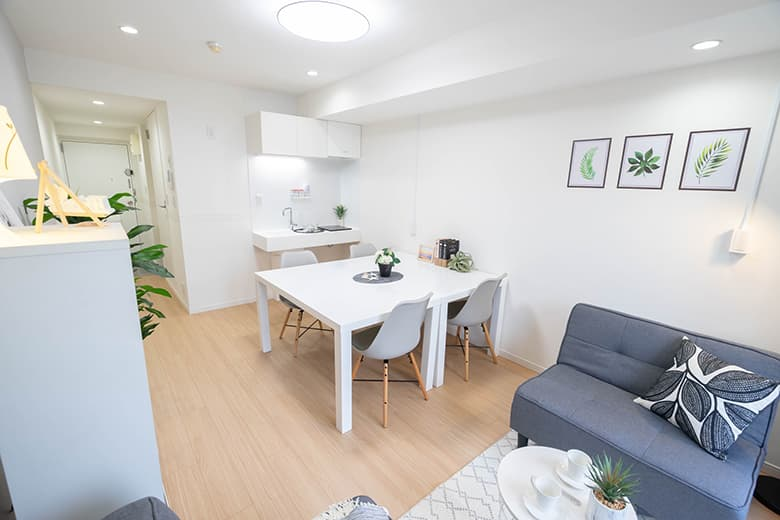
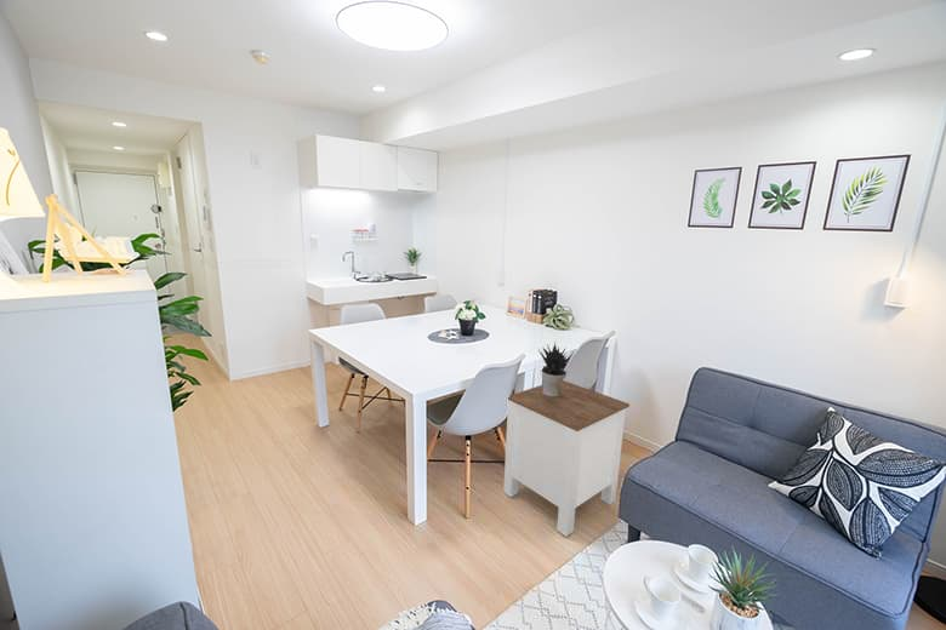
+ side table (563, 448)
+ potted plant (553, 367)
